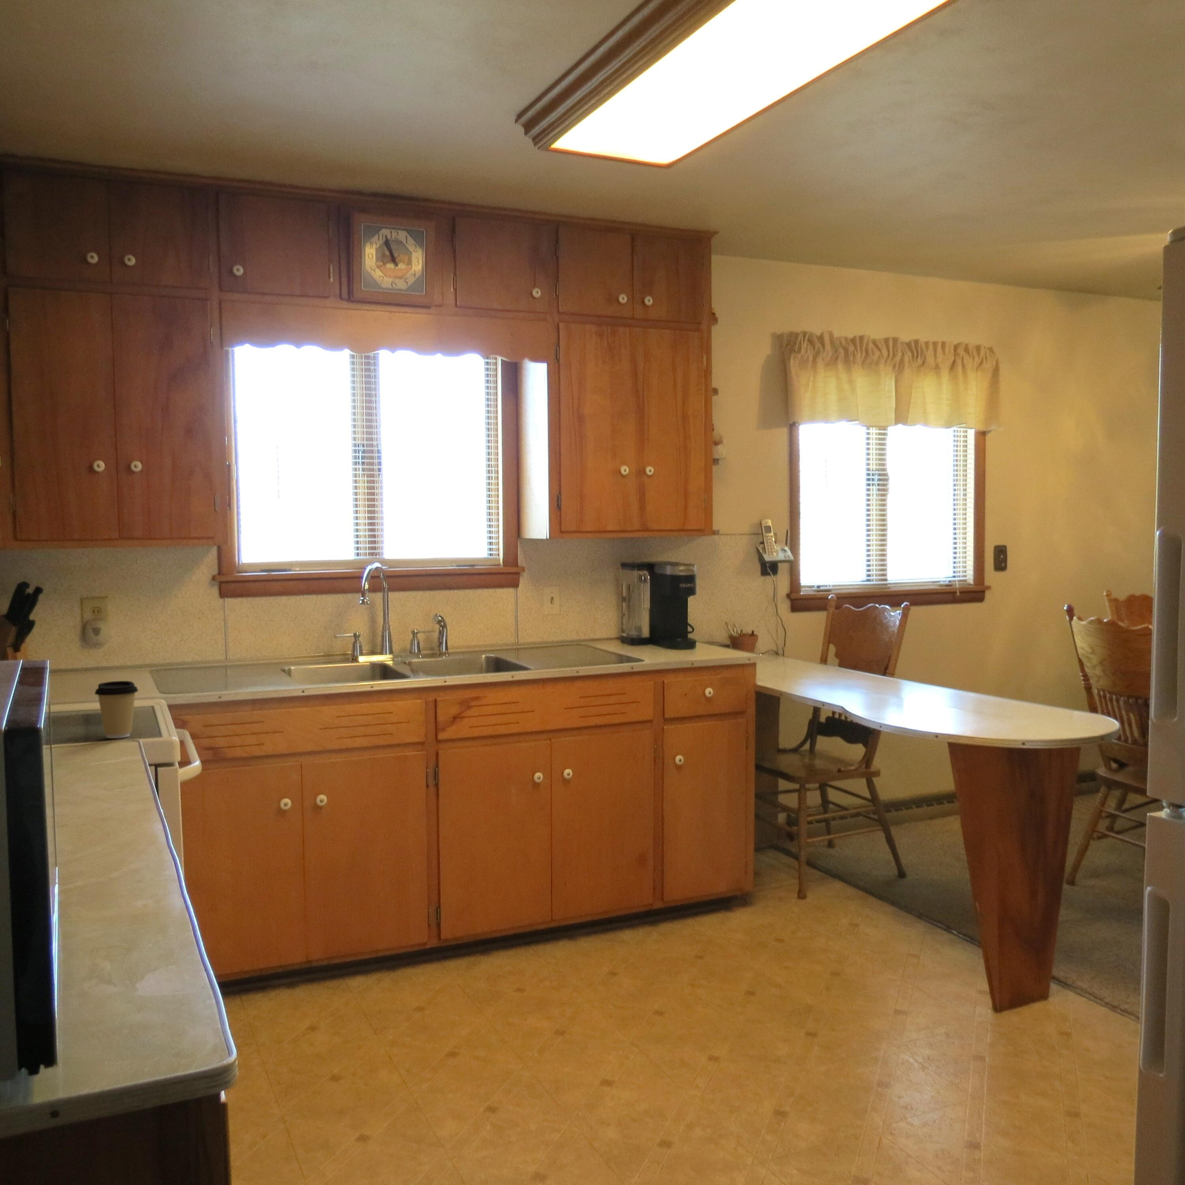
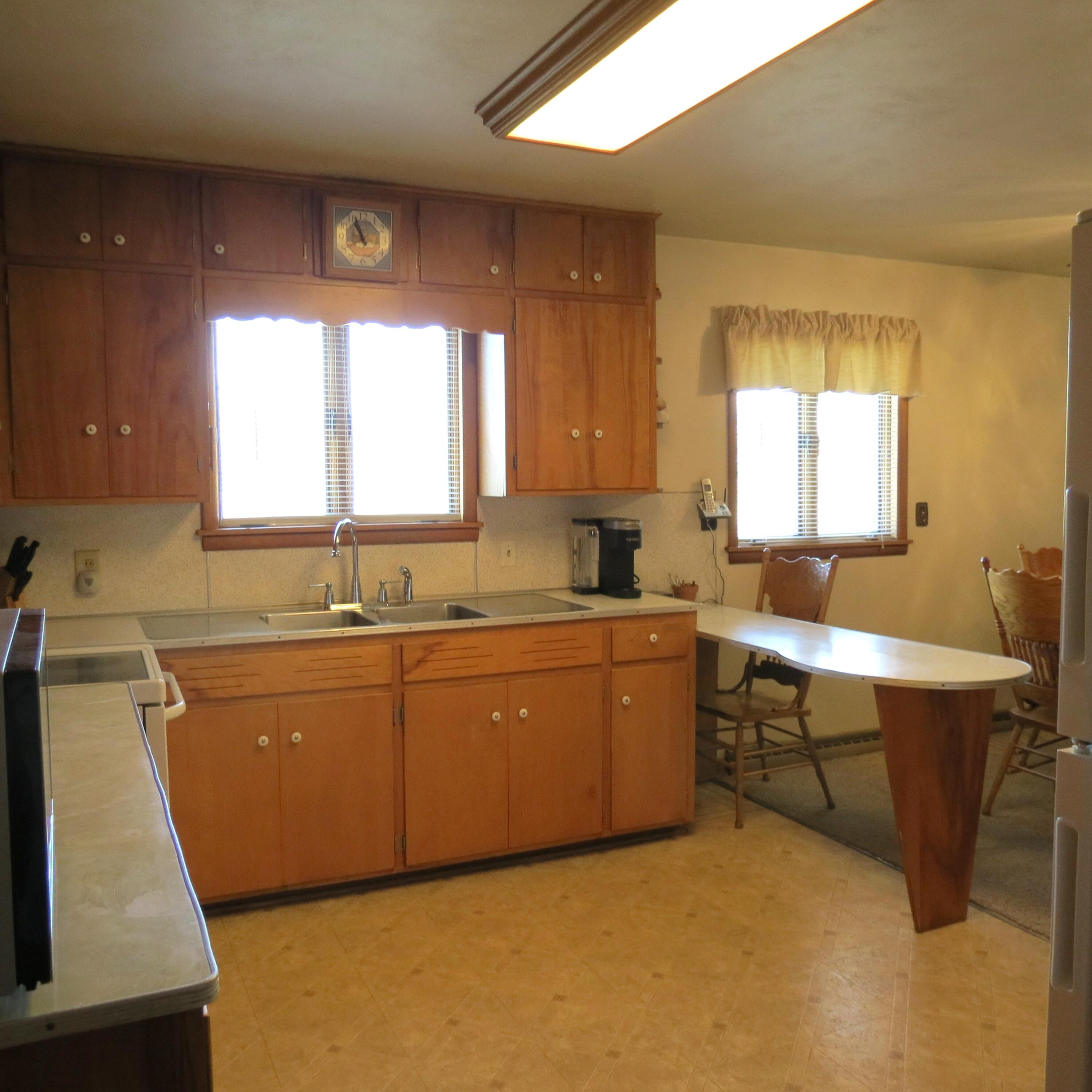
- coffee cup (117, 710)
